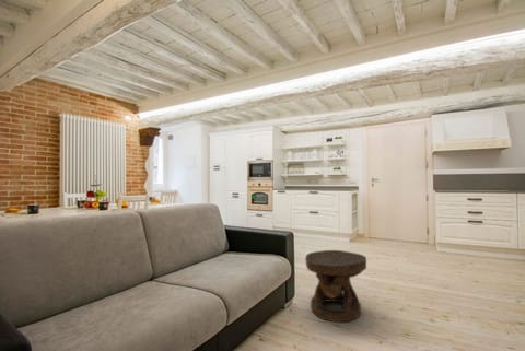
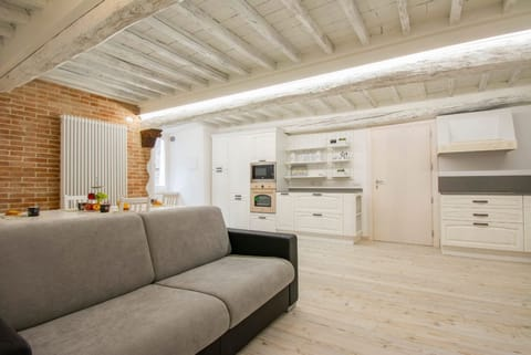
- side table (335, 282)
